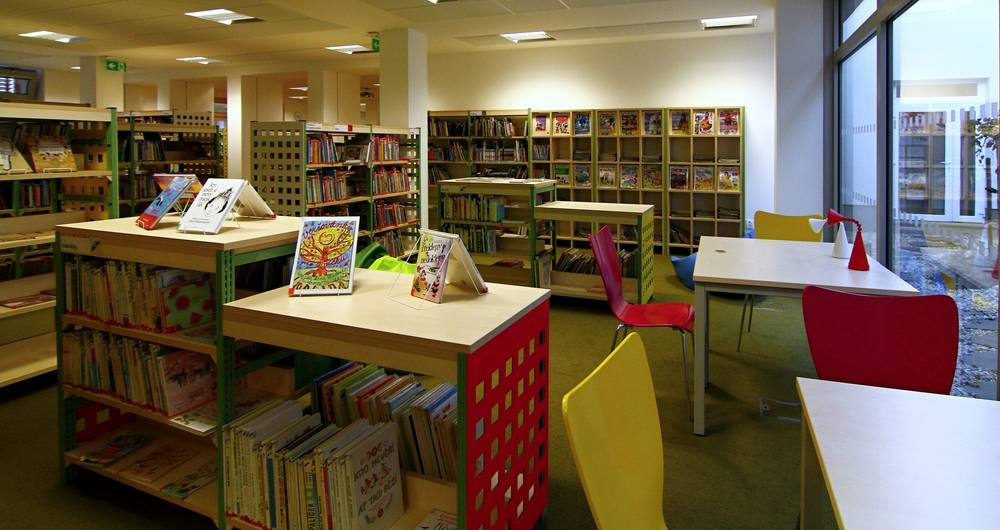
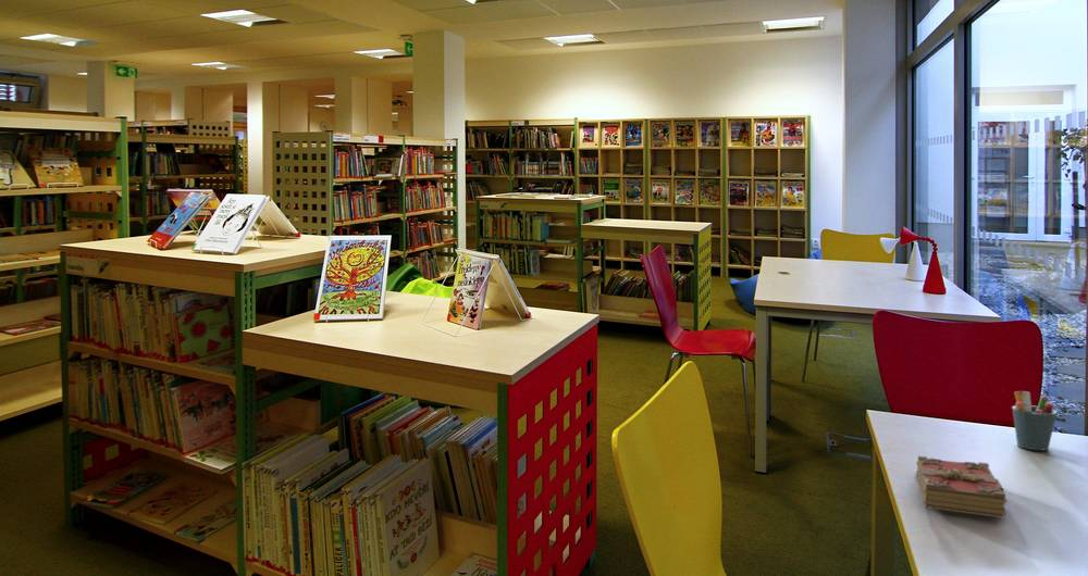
+ pen holder (1033, 417)
+ book (959, 483)
